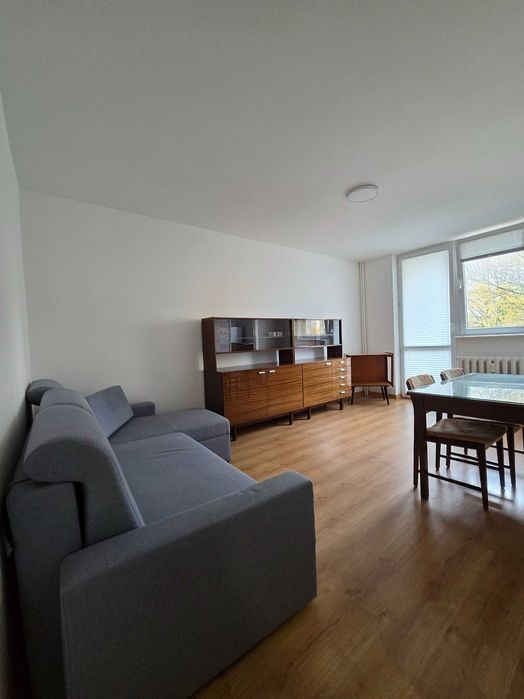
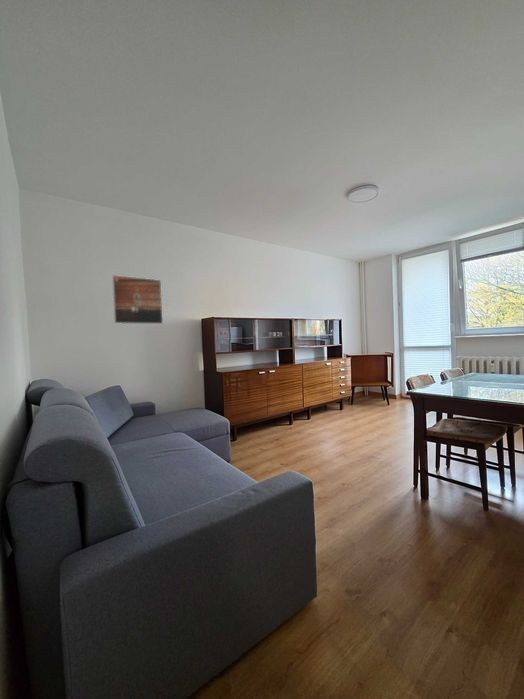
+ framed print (138, 300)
